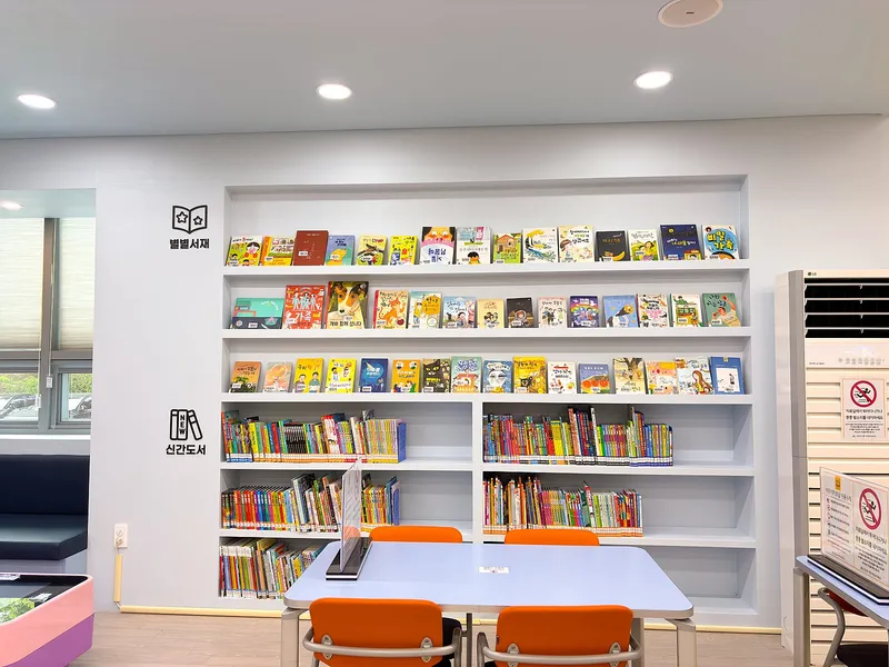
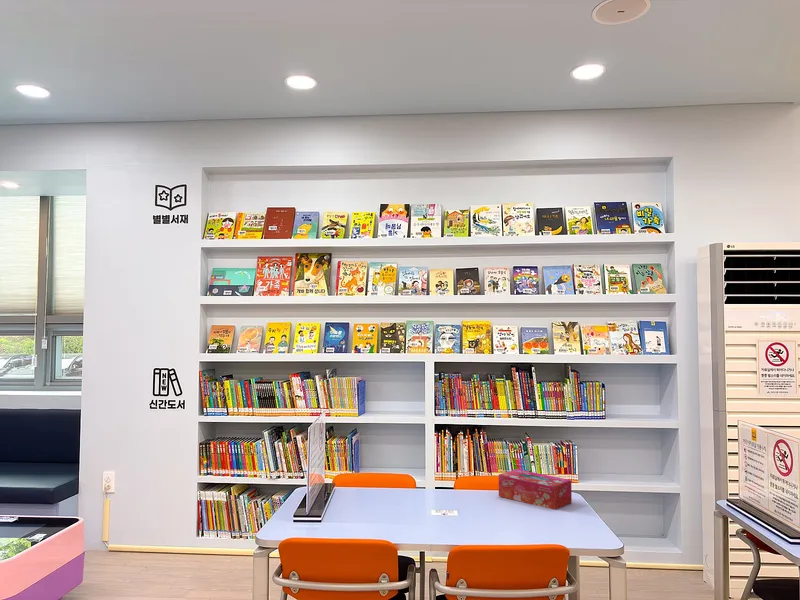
+ tissue box (534, 488)
